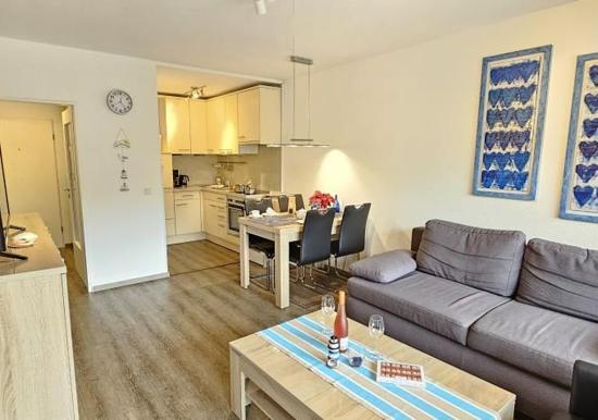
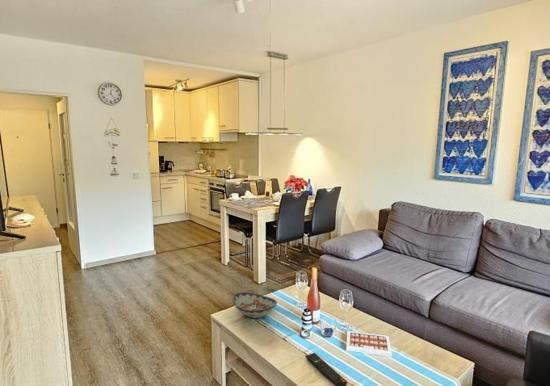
+ remote control (325, 369)
+ decorative bowl (254, 306)
